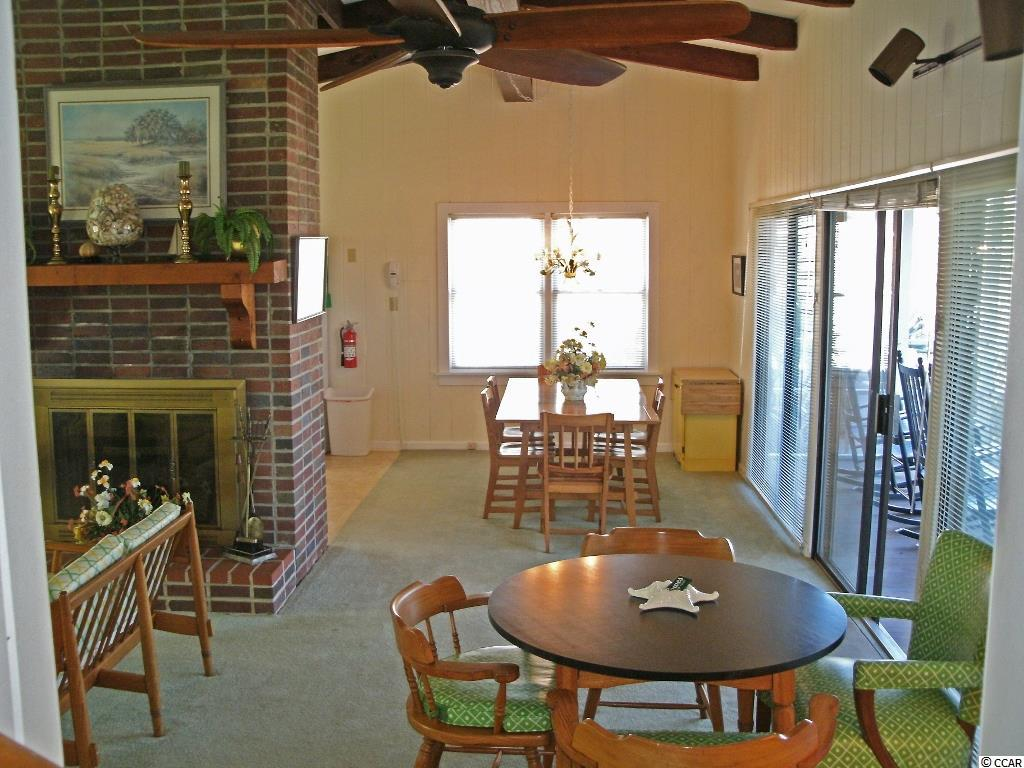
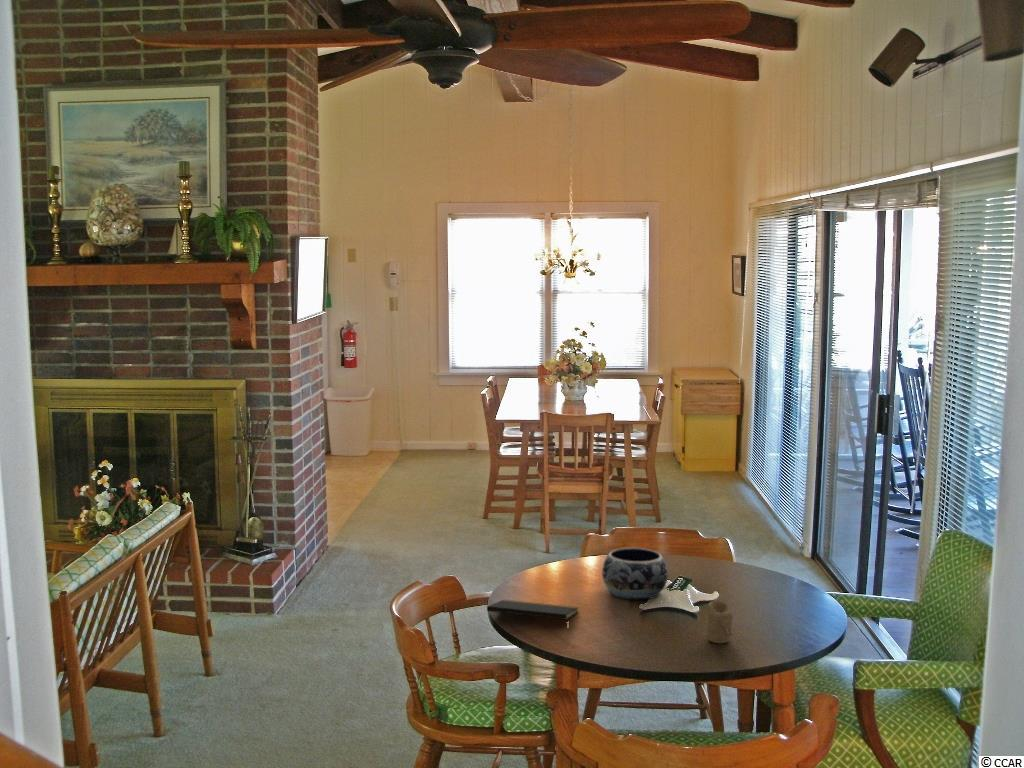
+ decorative bowl (634, 573)
+ candle (720, 622)
+ notepad (533, 609)
